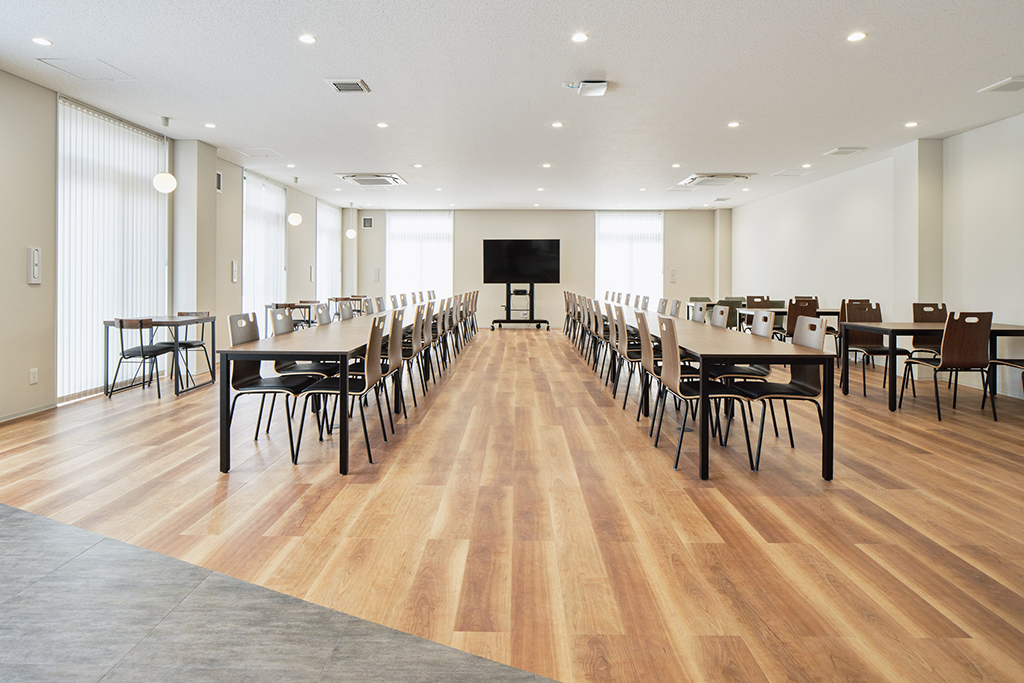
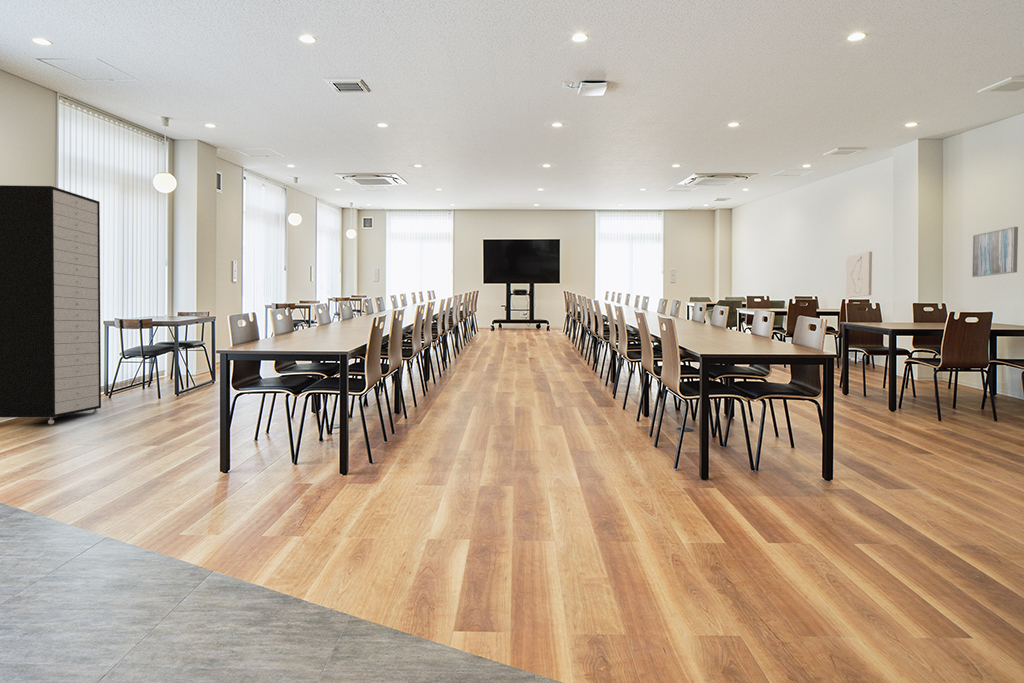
+ storage cabinet (44, 306)
+ wall art (994, 253)
+ wall art (858, 275)
